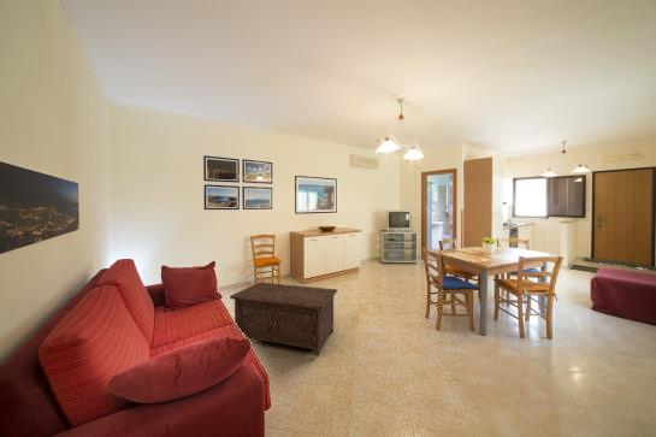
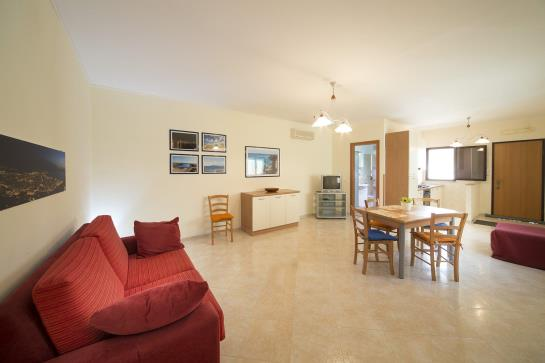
- cabinet (285, 314)
